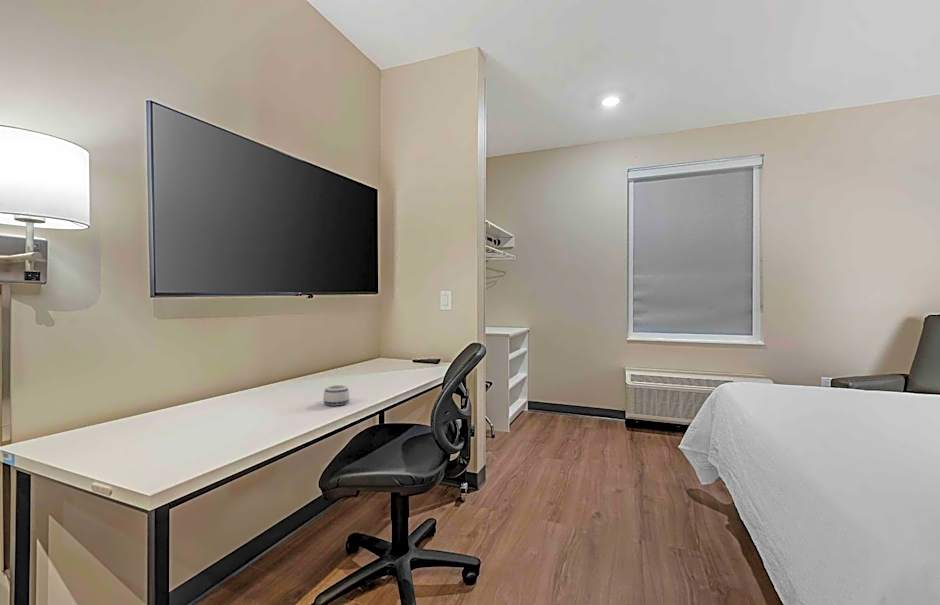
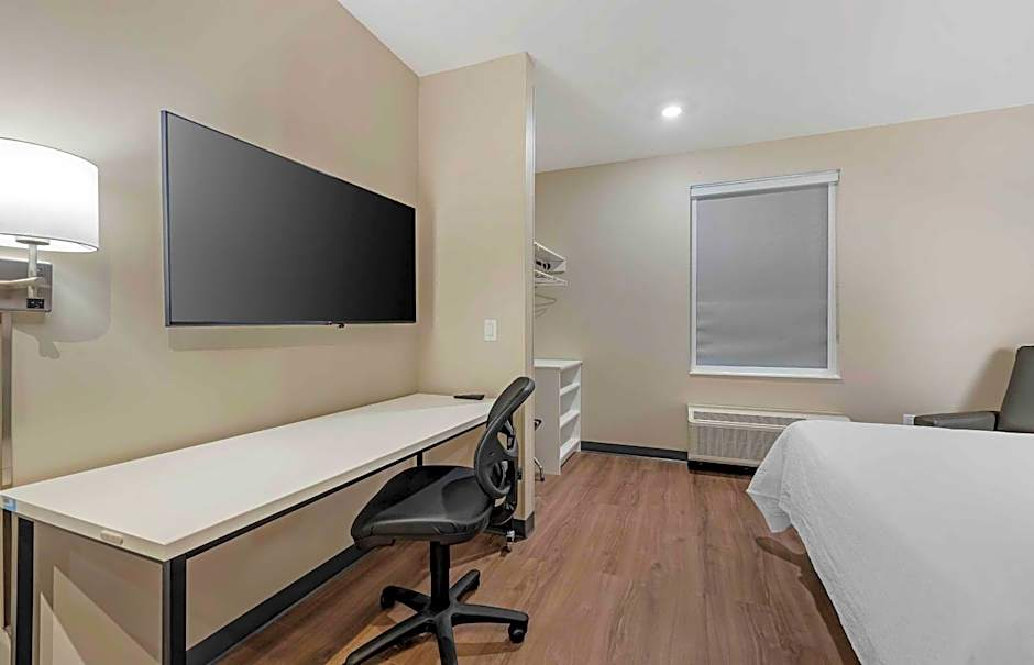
- mug (335, 394)
